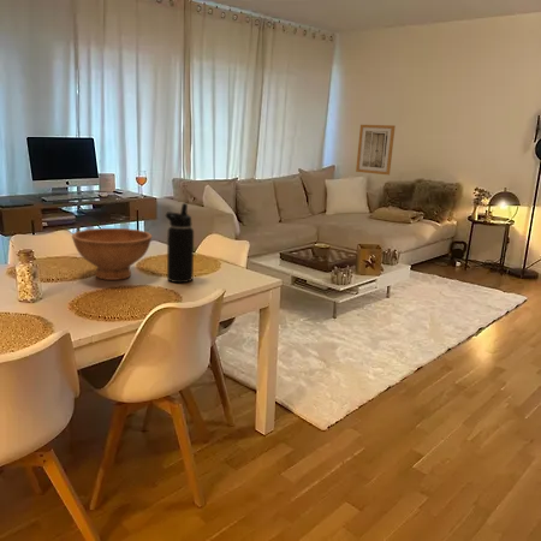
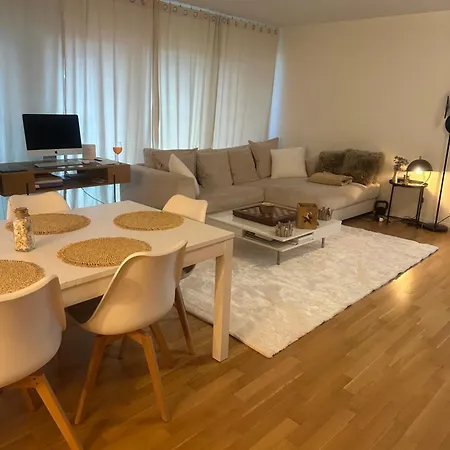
- water bottle (178, 243)
- bowl (113, 255)
- wall art (374, 149)
